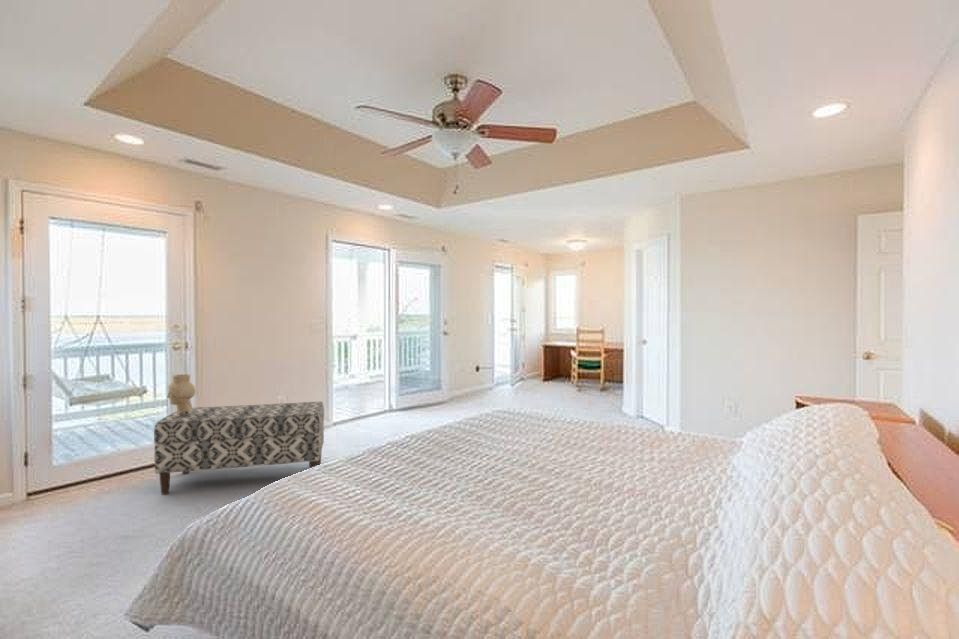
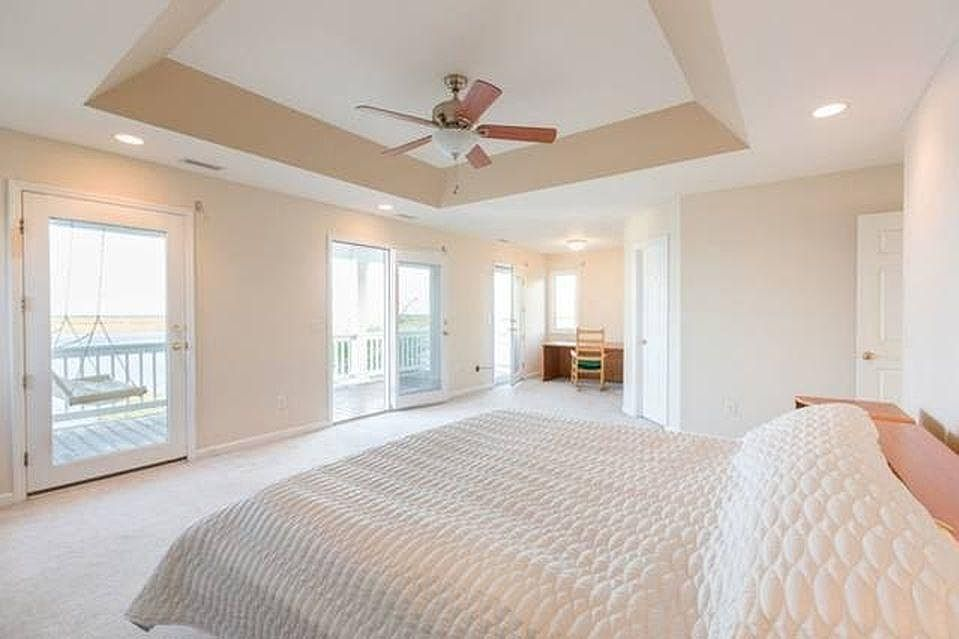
- bench (248, 444)
- decorative vase (181, 394)
